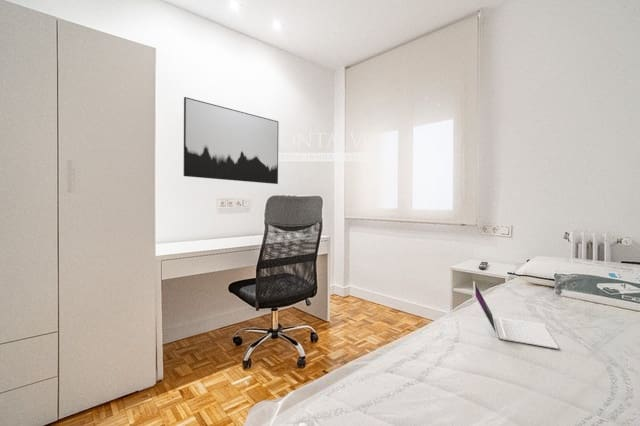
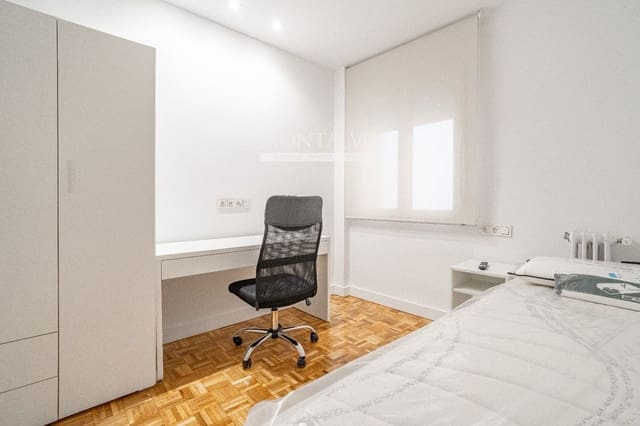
- laptop (506, 318)
- wall art (236, 145)
